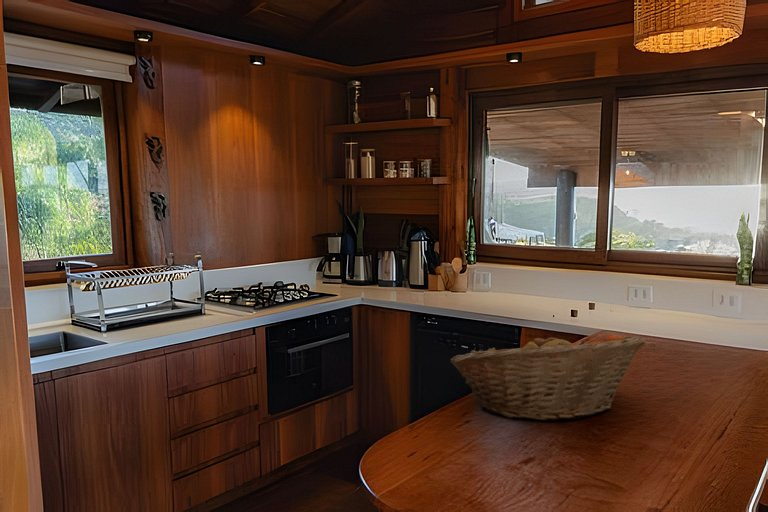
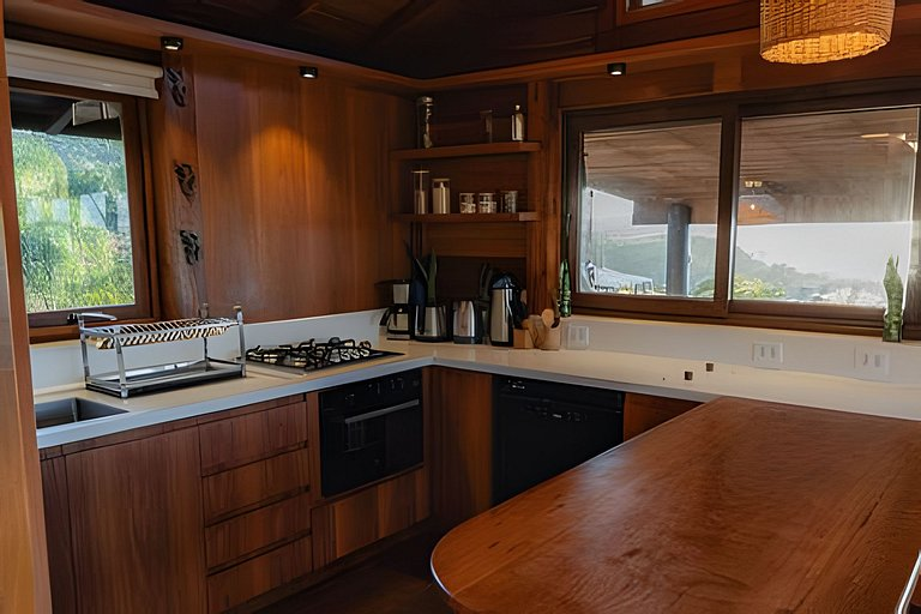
- fruit basket (546, 366)
